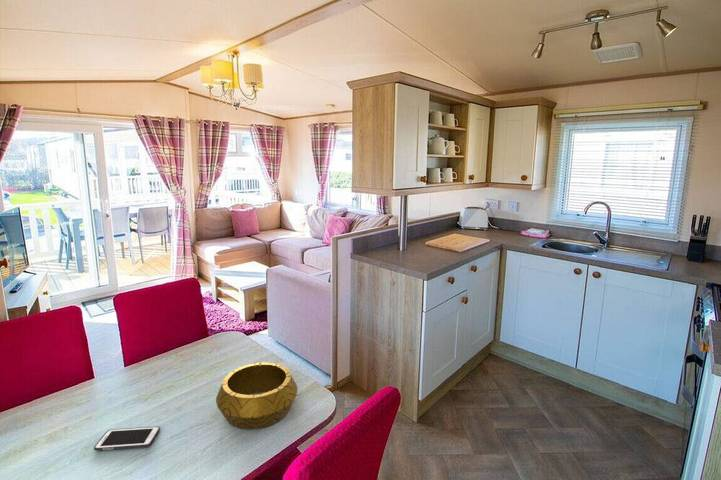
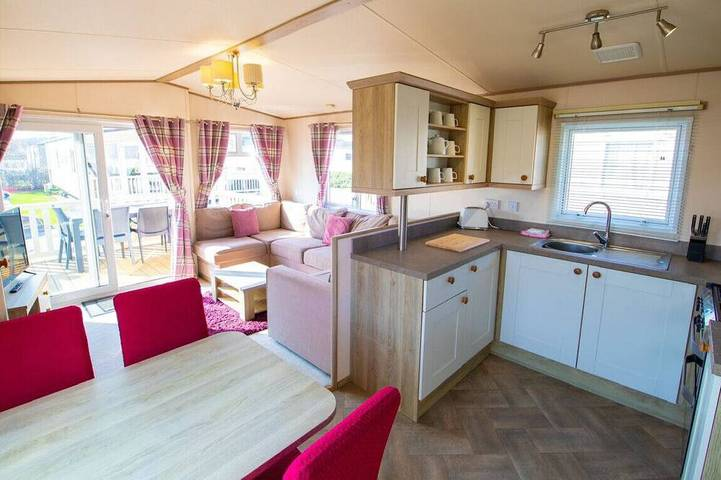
- cell phone (128, 438)
- decorative bowl (257, 392)
